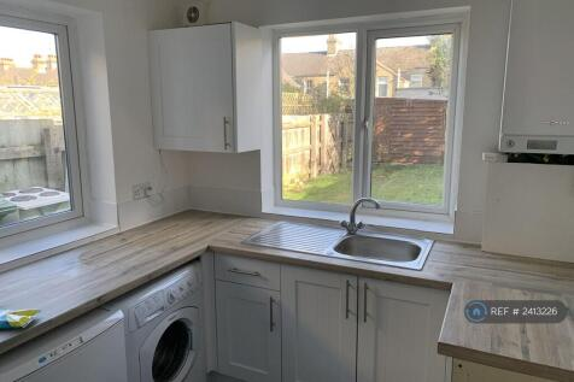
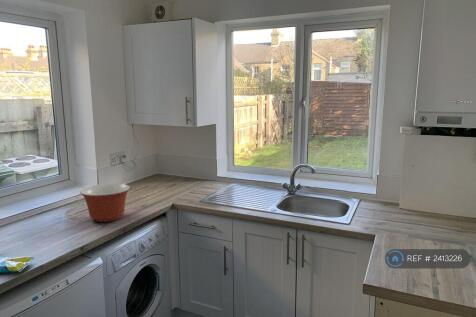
+ mixing bowl (106, 203)
